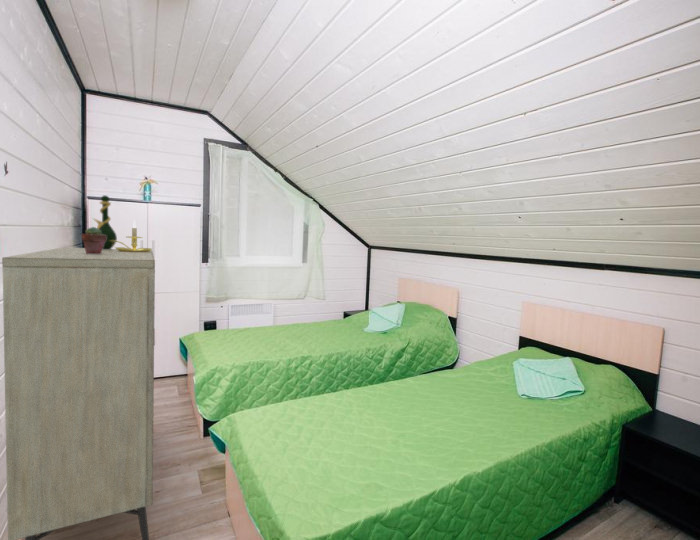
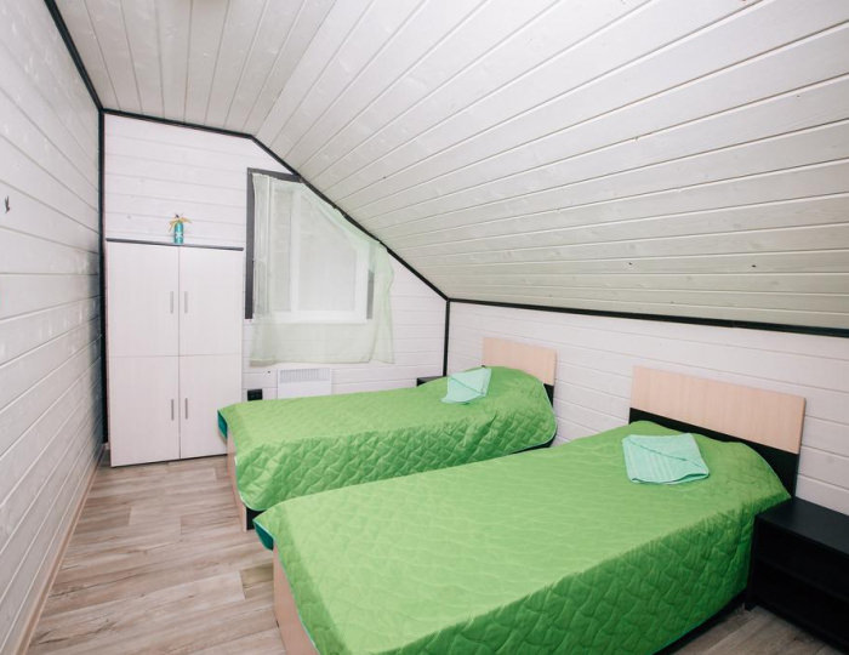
- potted succulent (93, 239)
- candle holder (132, 235)
- dresser (101, 377)
- decorative bottle (104, 222)
